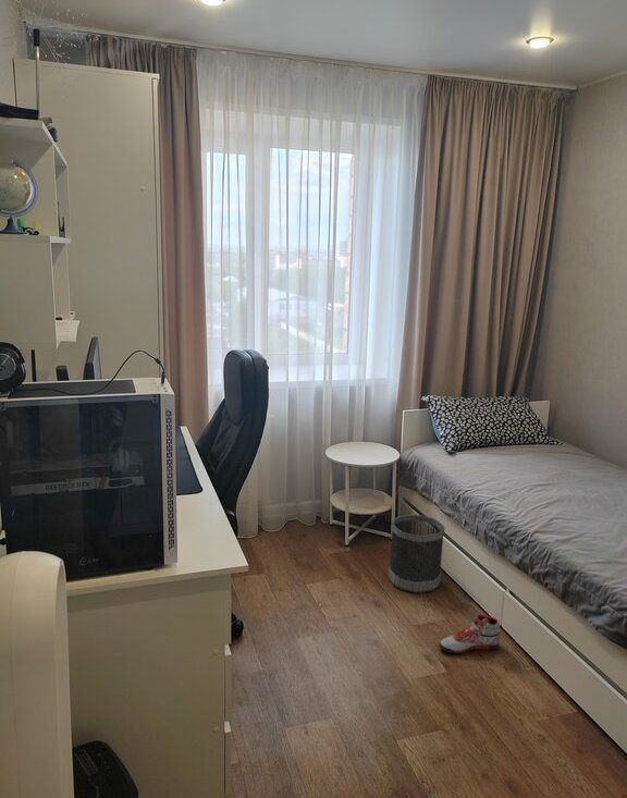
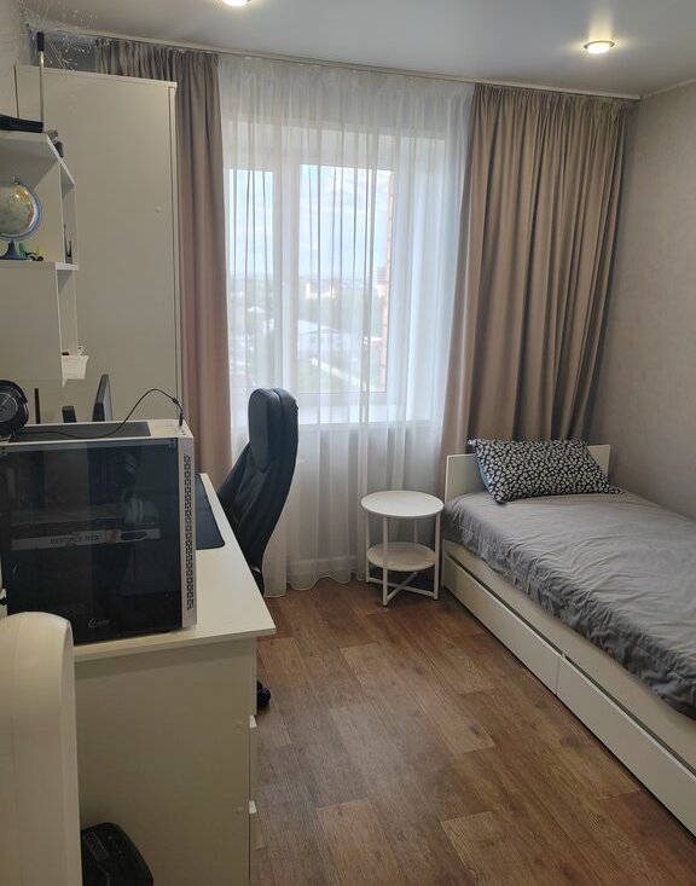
- wastebasket (416, 552)
- sneaker (469, 631)
